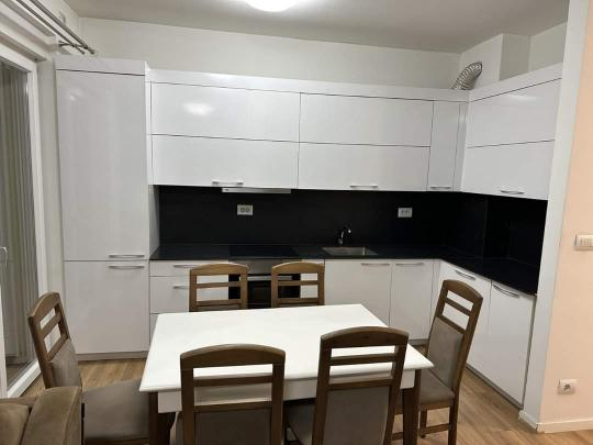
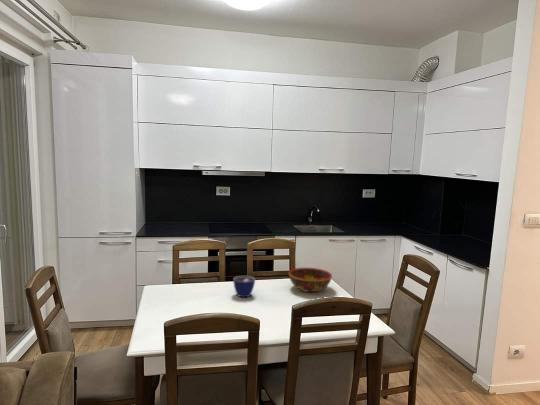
+ bowl (309, 281)
+ cup (242, 285)
